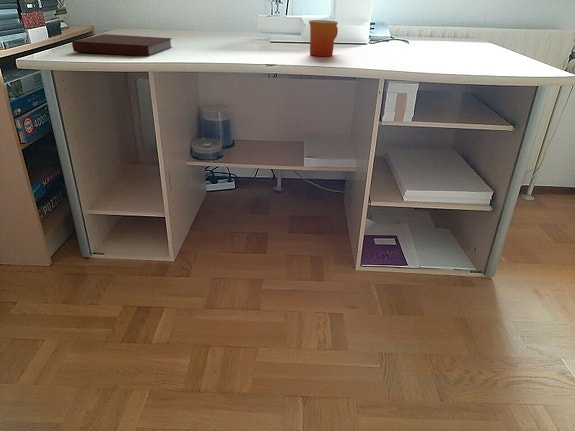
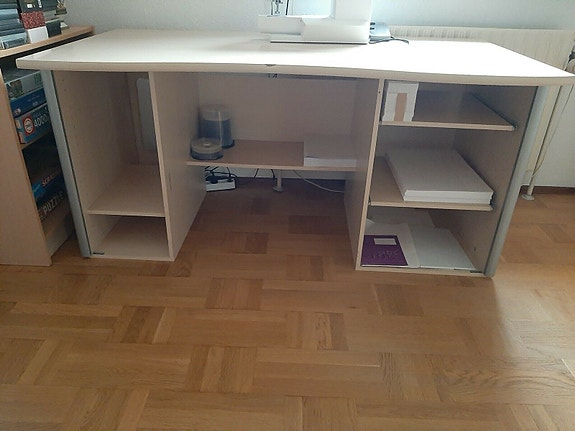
- mug (322, 37)
- notebook (124, 44)
